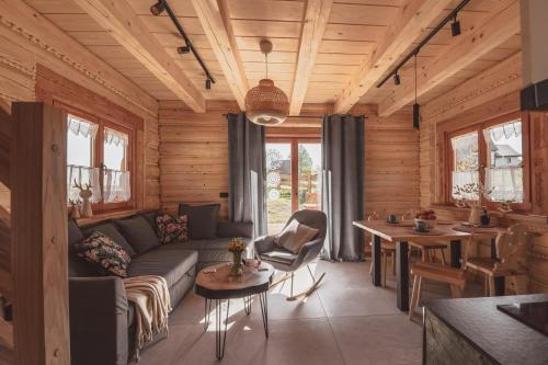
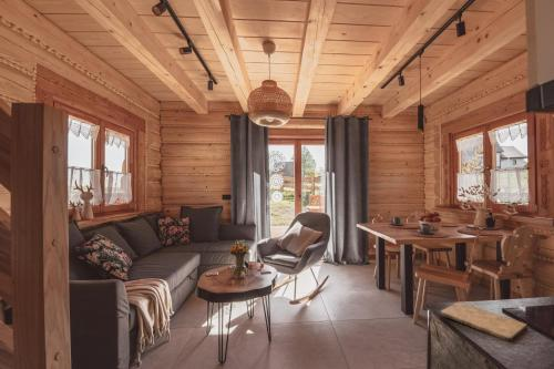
+ cutting board (481, 318)
